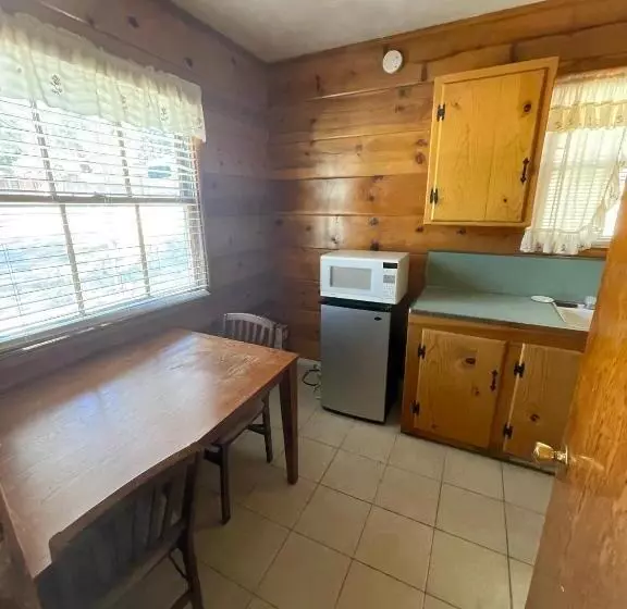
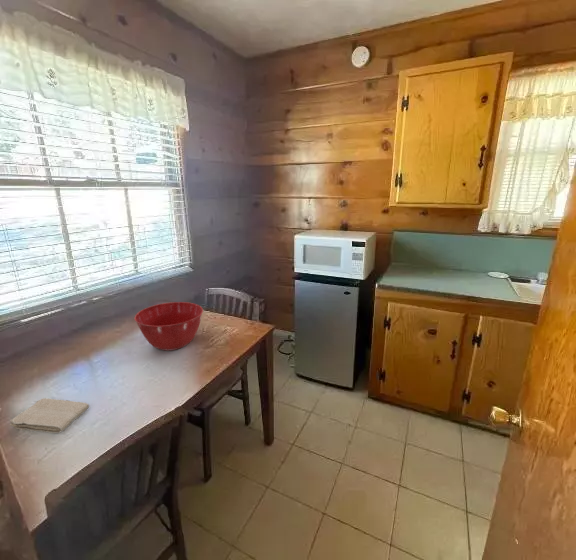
+ washcloth (50, 413)
+ mixing bowl (171, 328)
